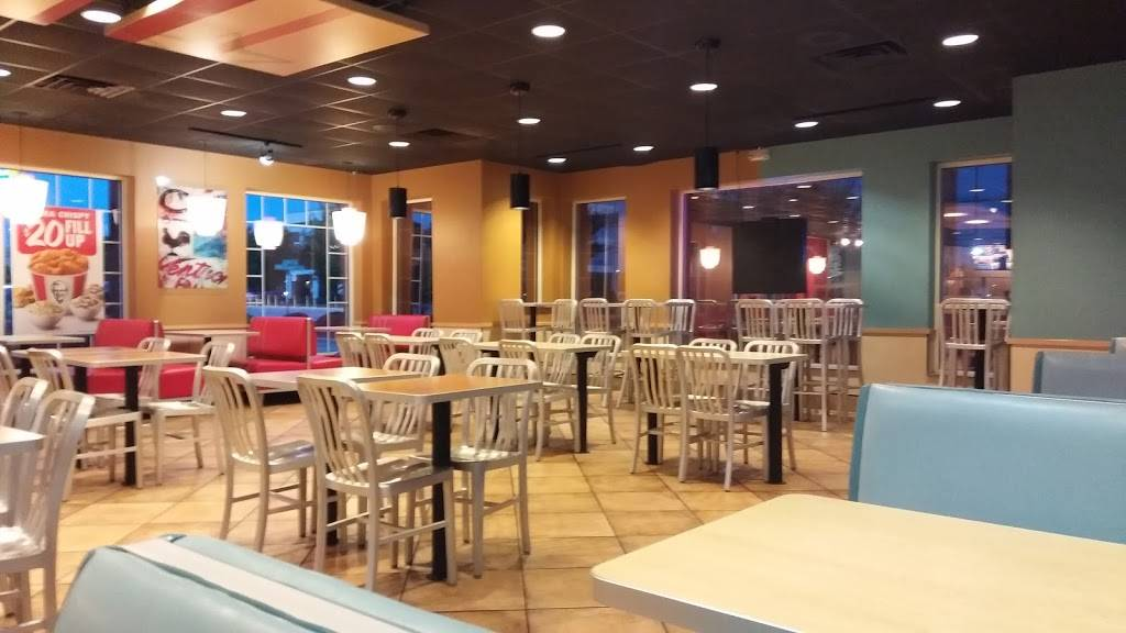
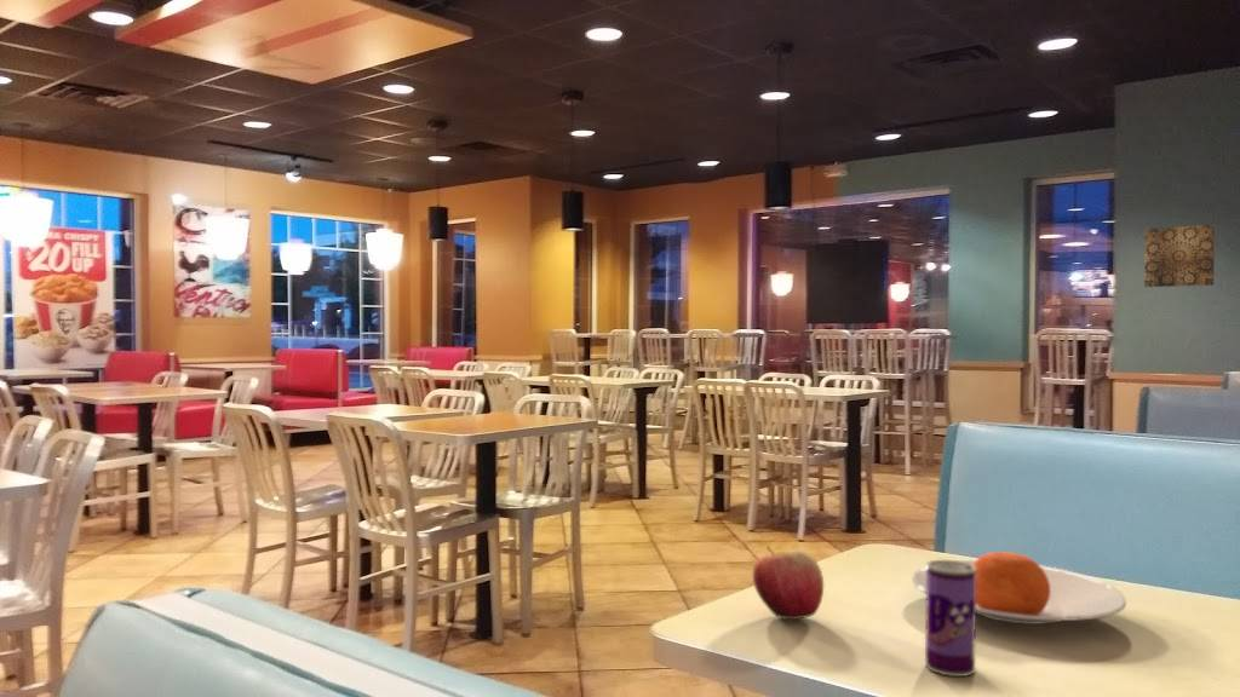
+ apple (787, 582)
+ beverage can (949, 616)
+ plate (1014, 580)
+ wall art (1178, 257)
